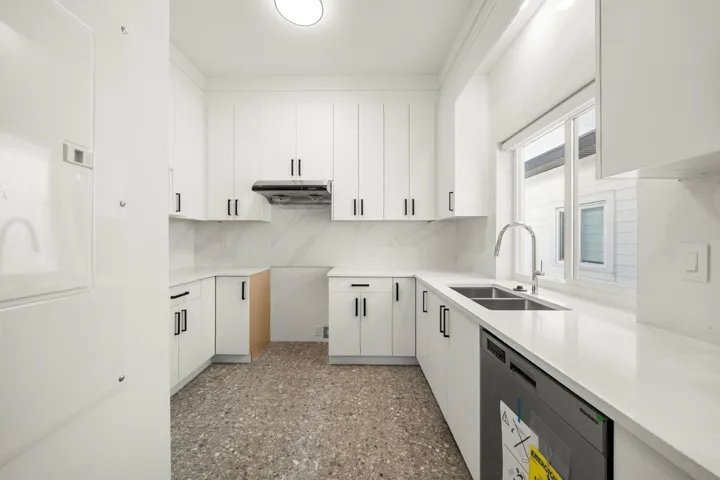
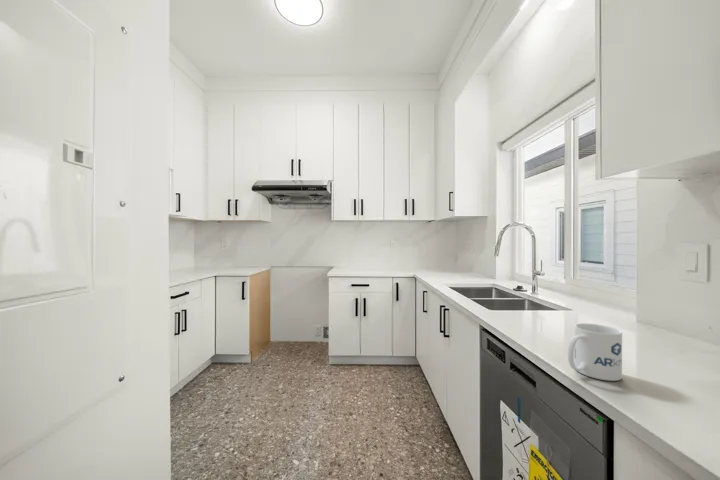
+ mug (591, 350)
